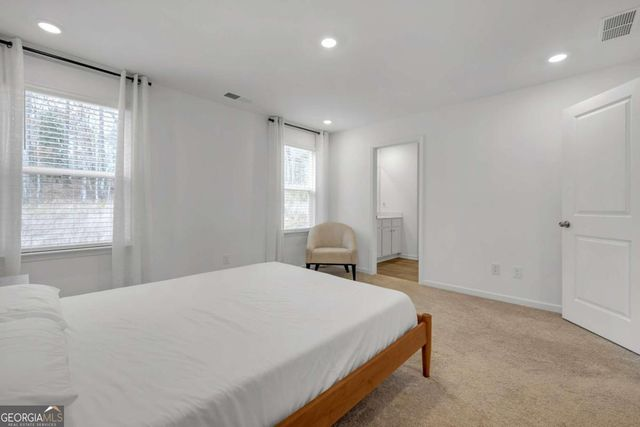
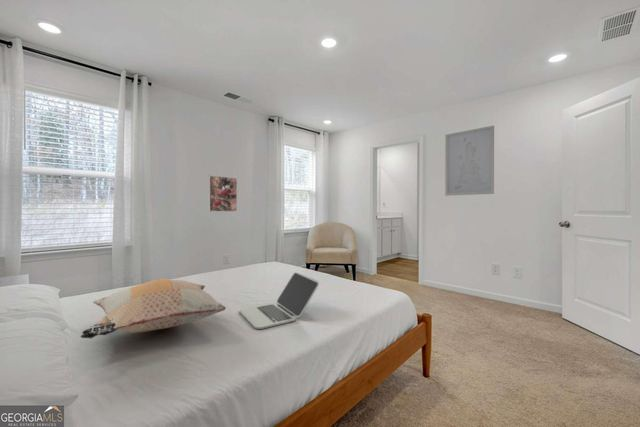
+ wall art (468, 162)
+ laptop (278, 297)
+ decorative pillow (158, 305)
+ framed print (223, 194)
